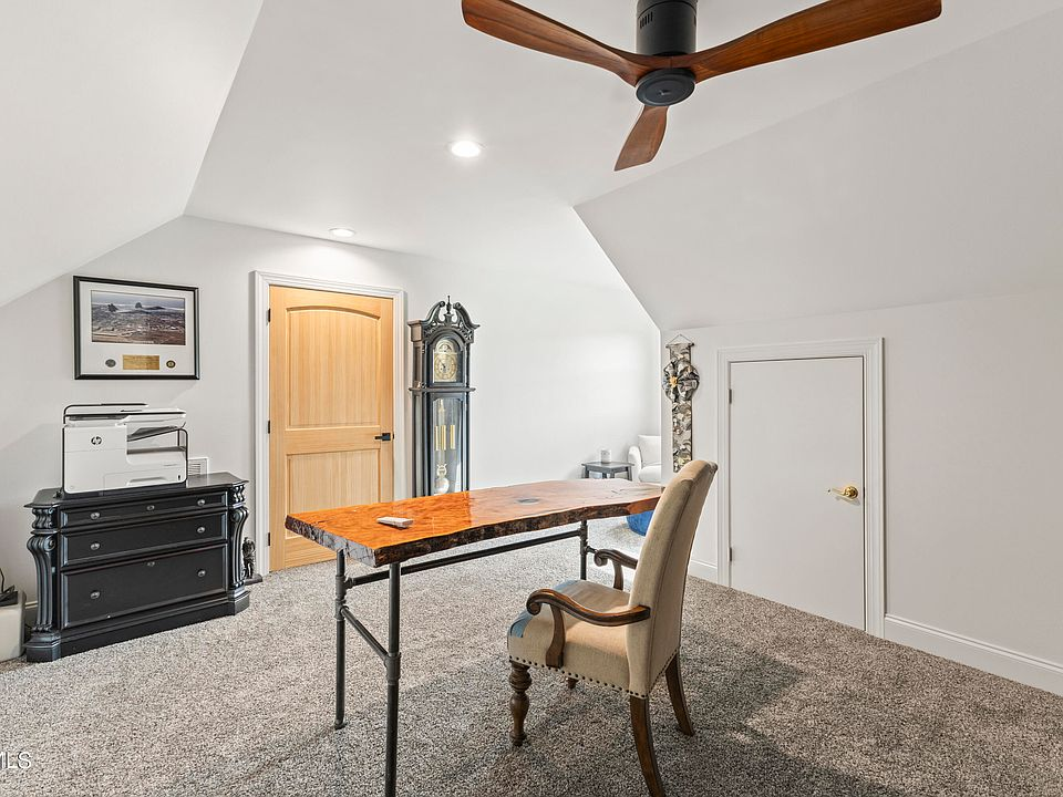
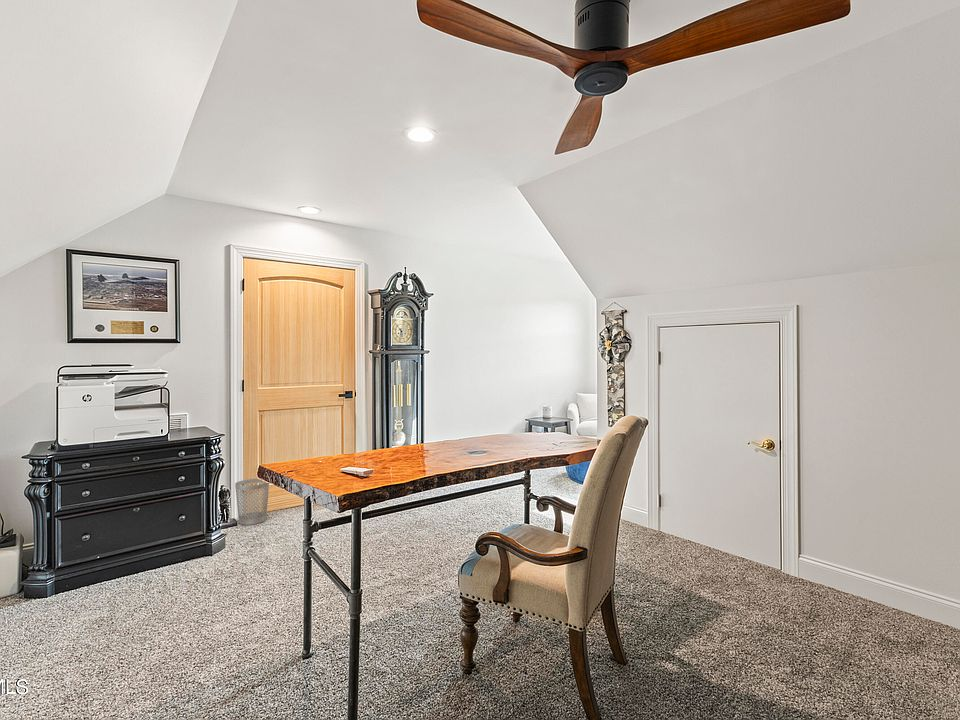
+ wastebasket (252, 501)
